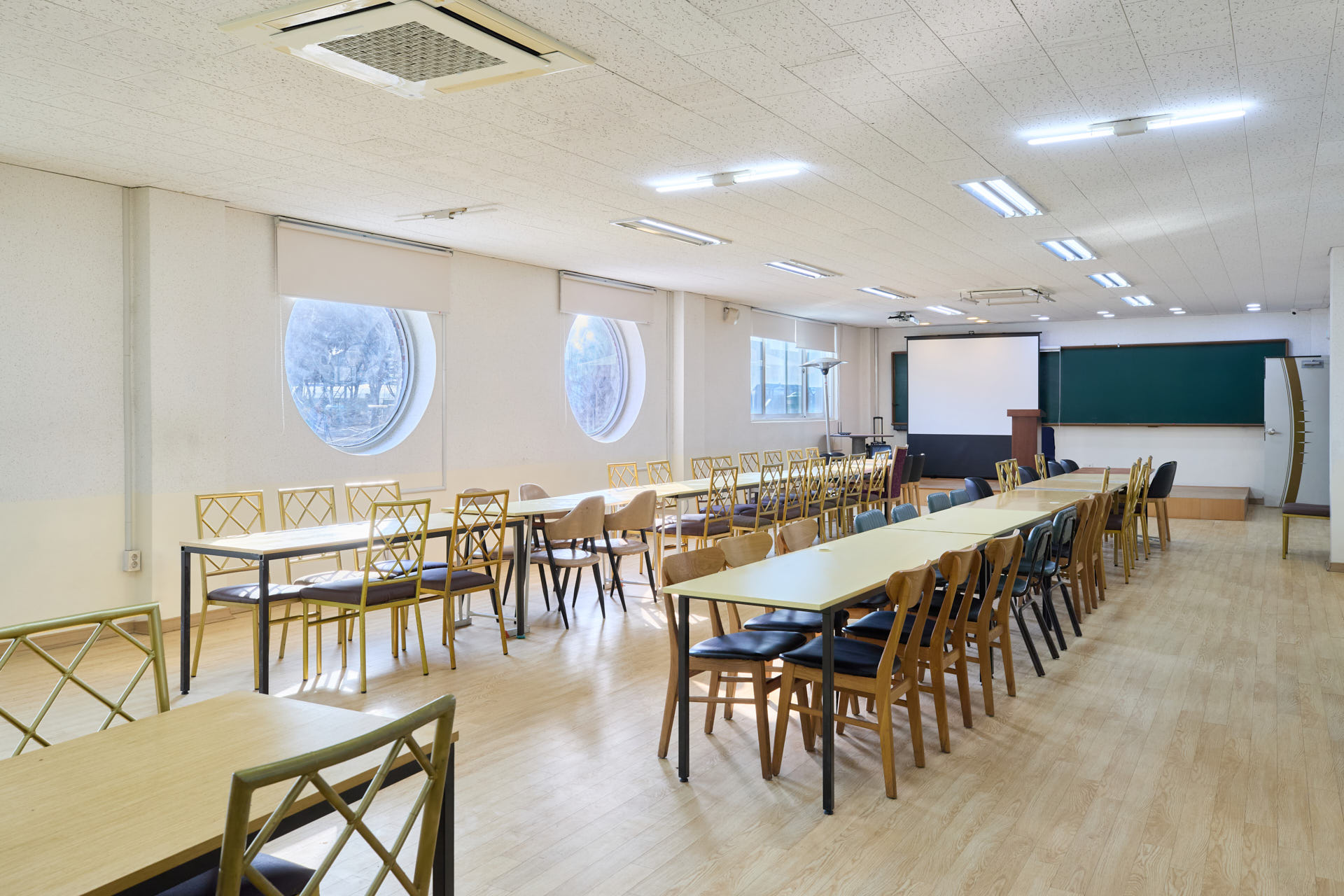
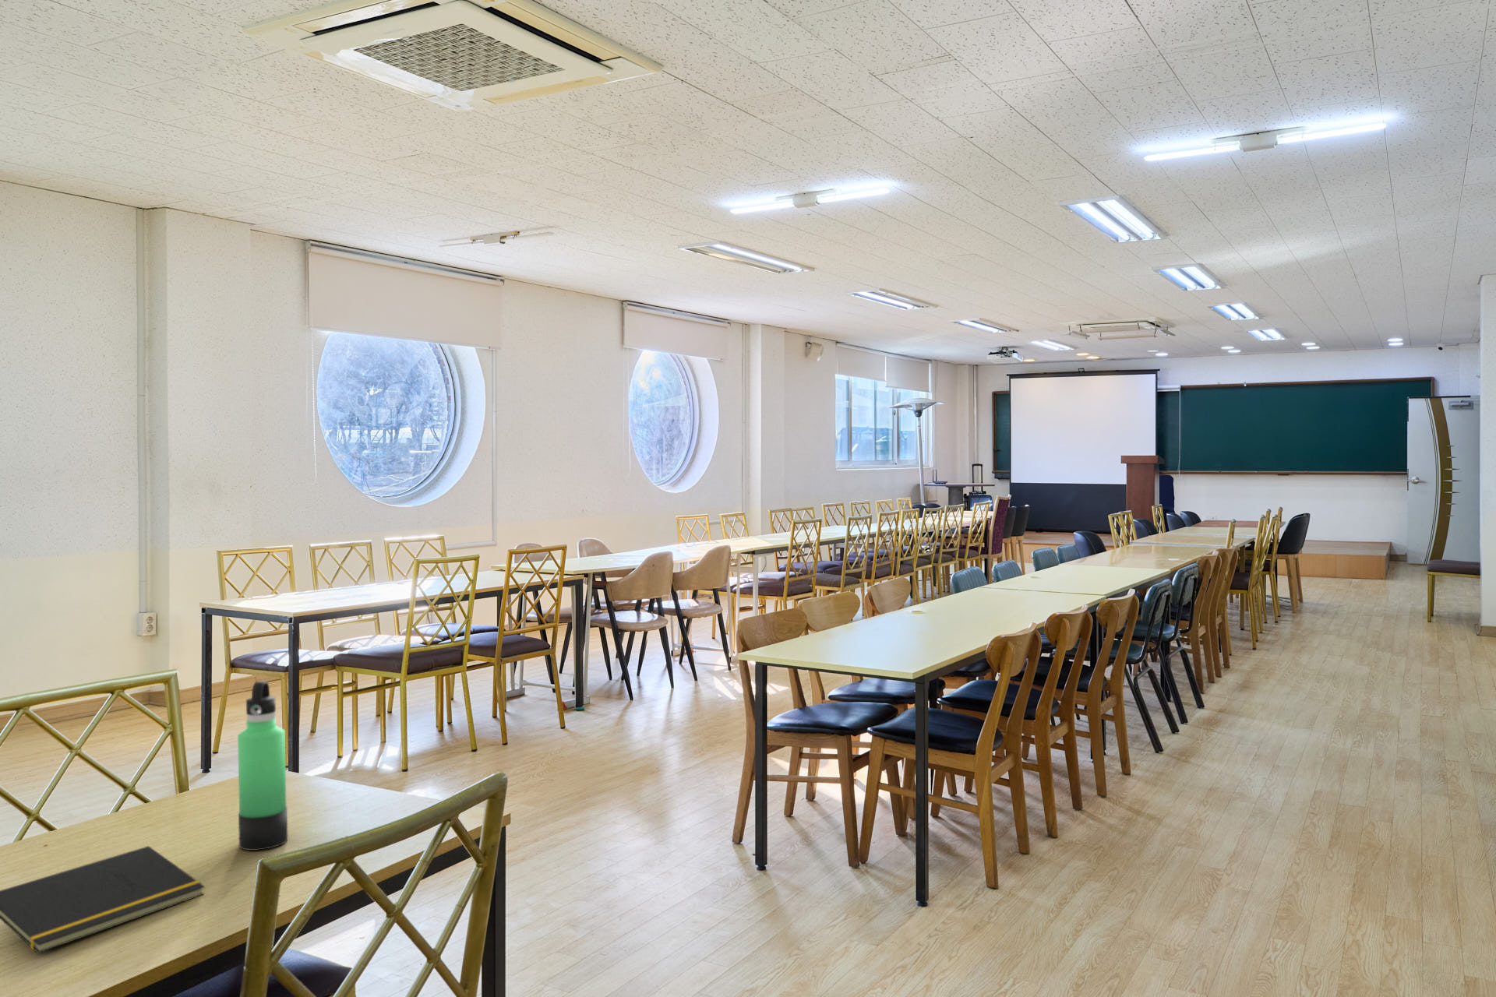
+ notepad (98, 895)
+ thermos bottle (262, 762)
